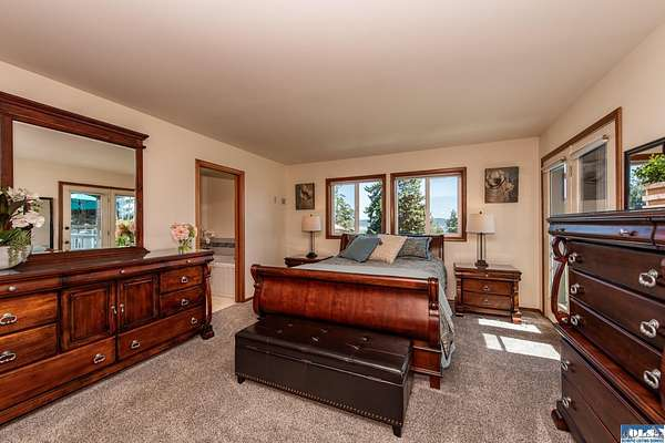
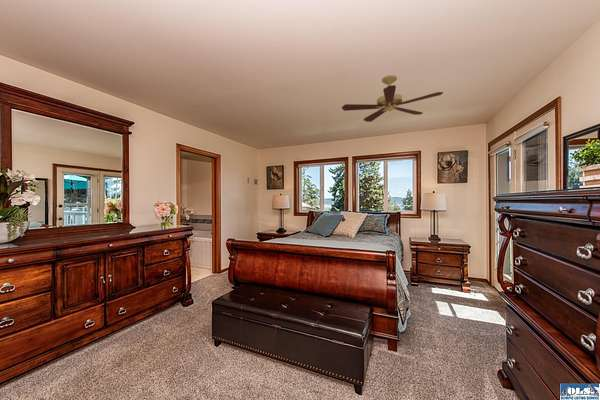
+ ceiling fan (388, 92)
